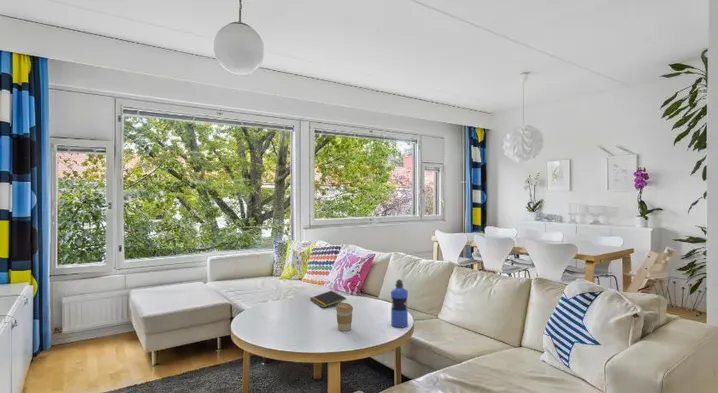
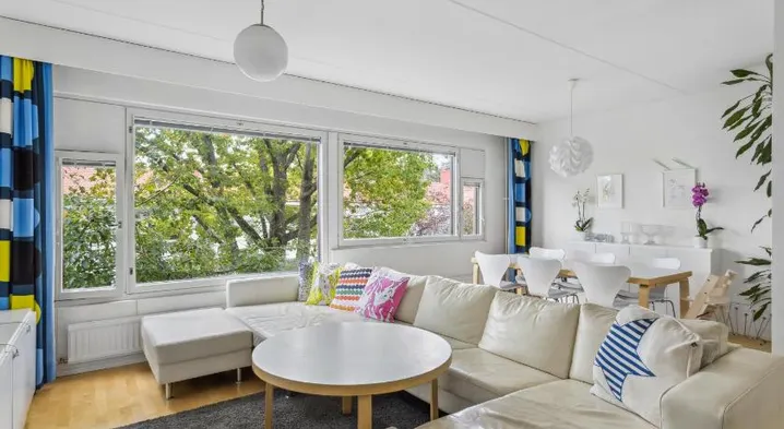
- coffee cup (344, 316)
- water bottle (399, 302)
- notepad (327, 298)
